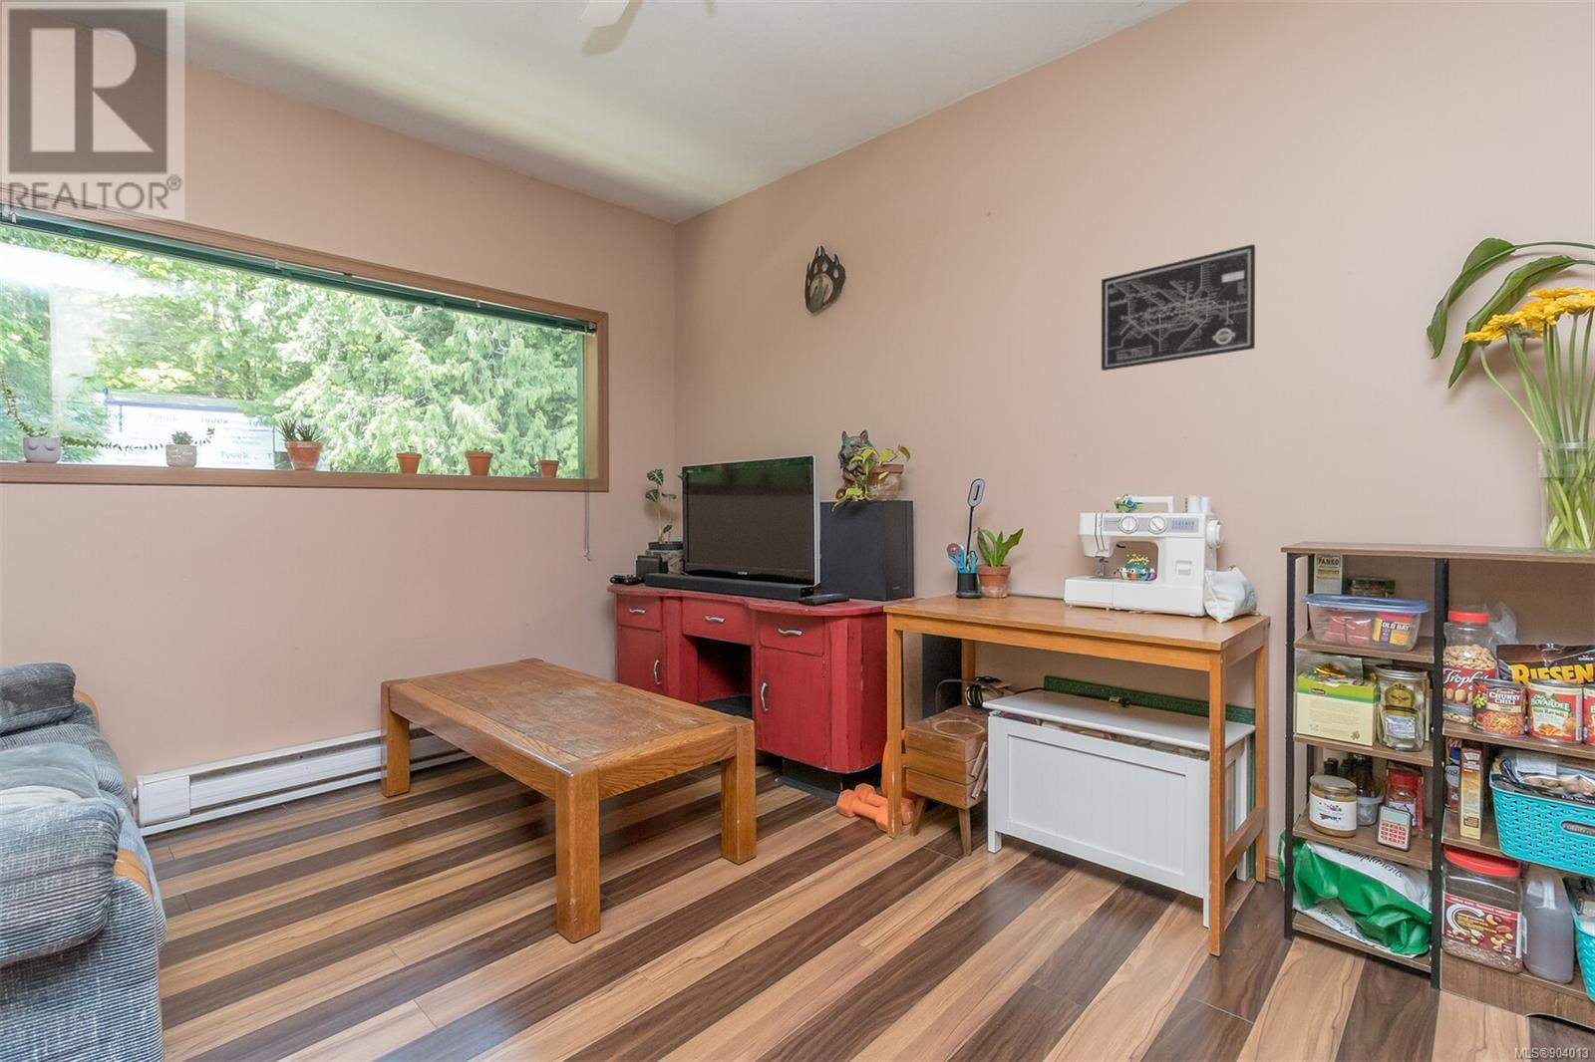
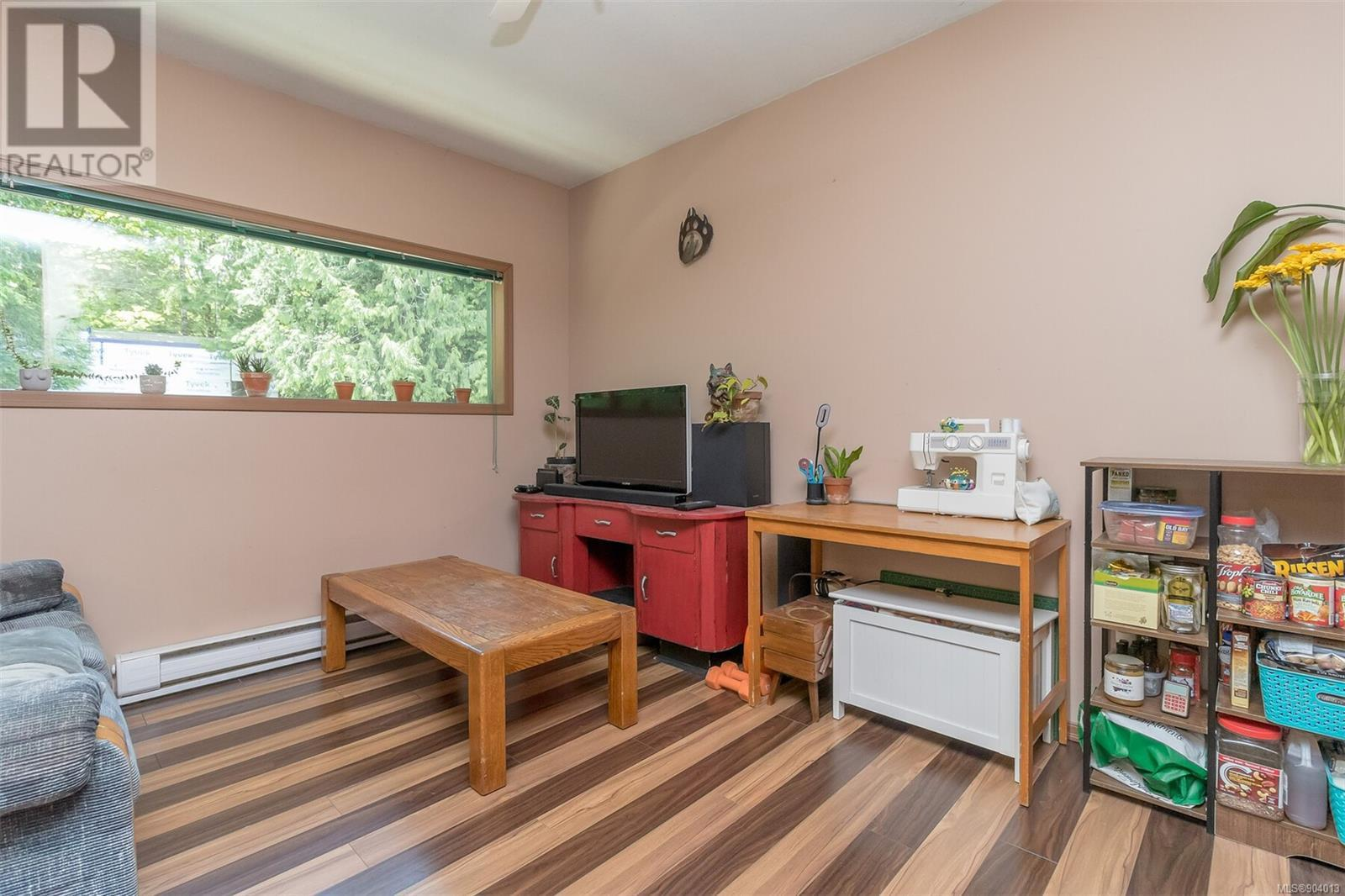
- wall art (1173, 311)
